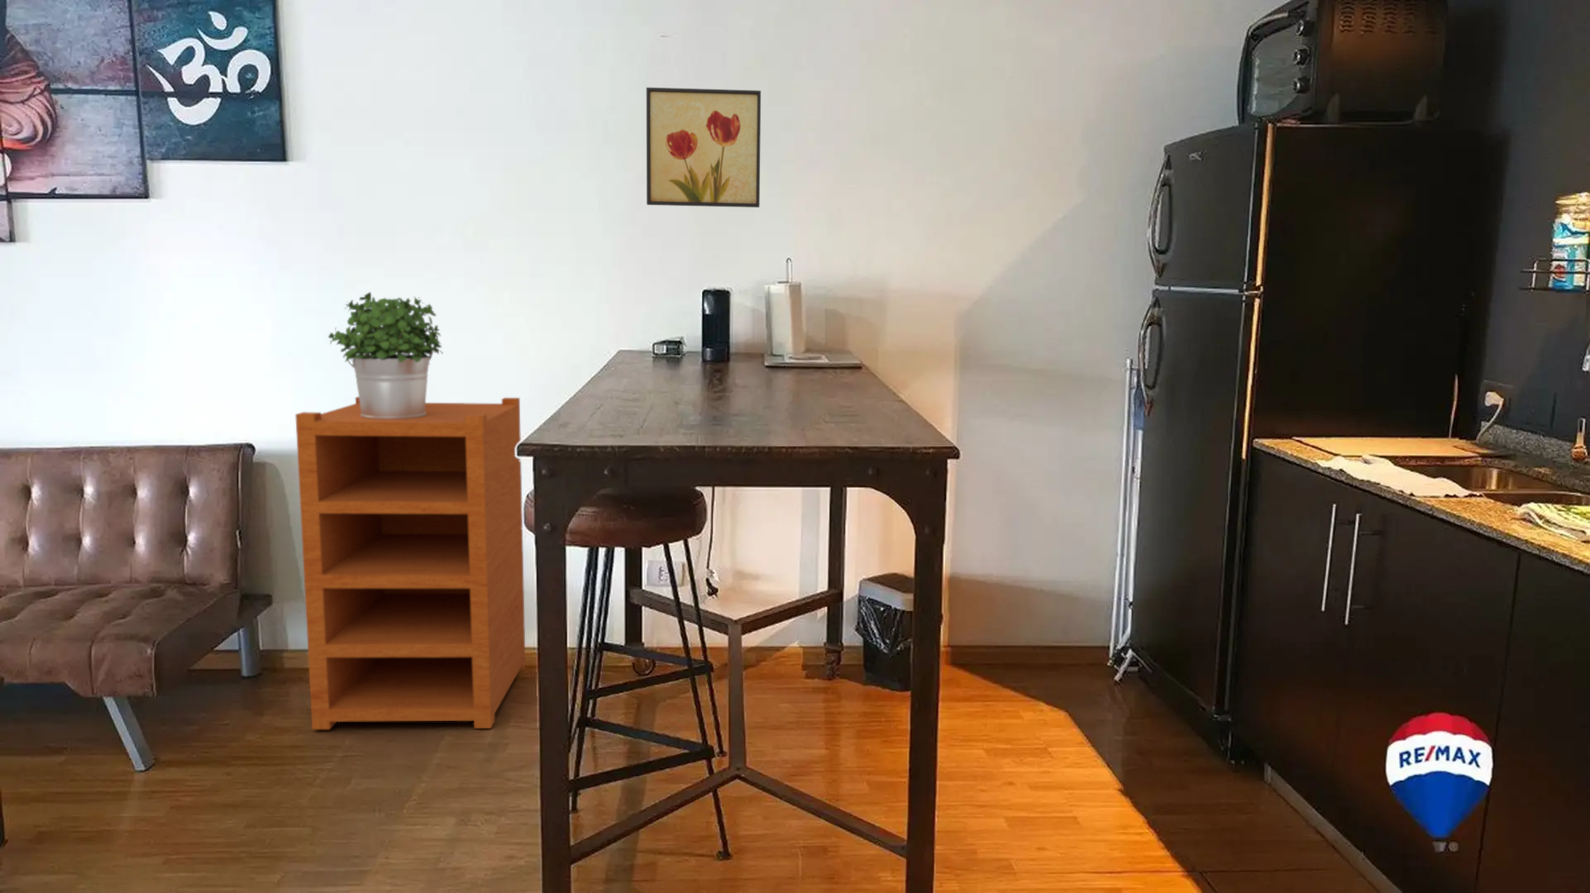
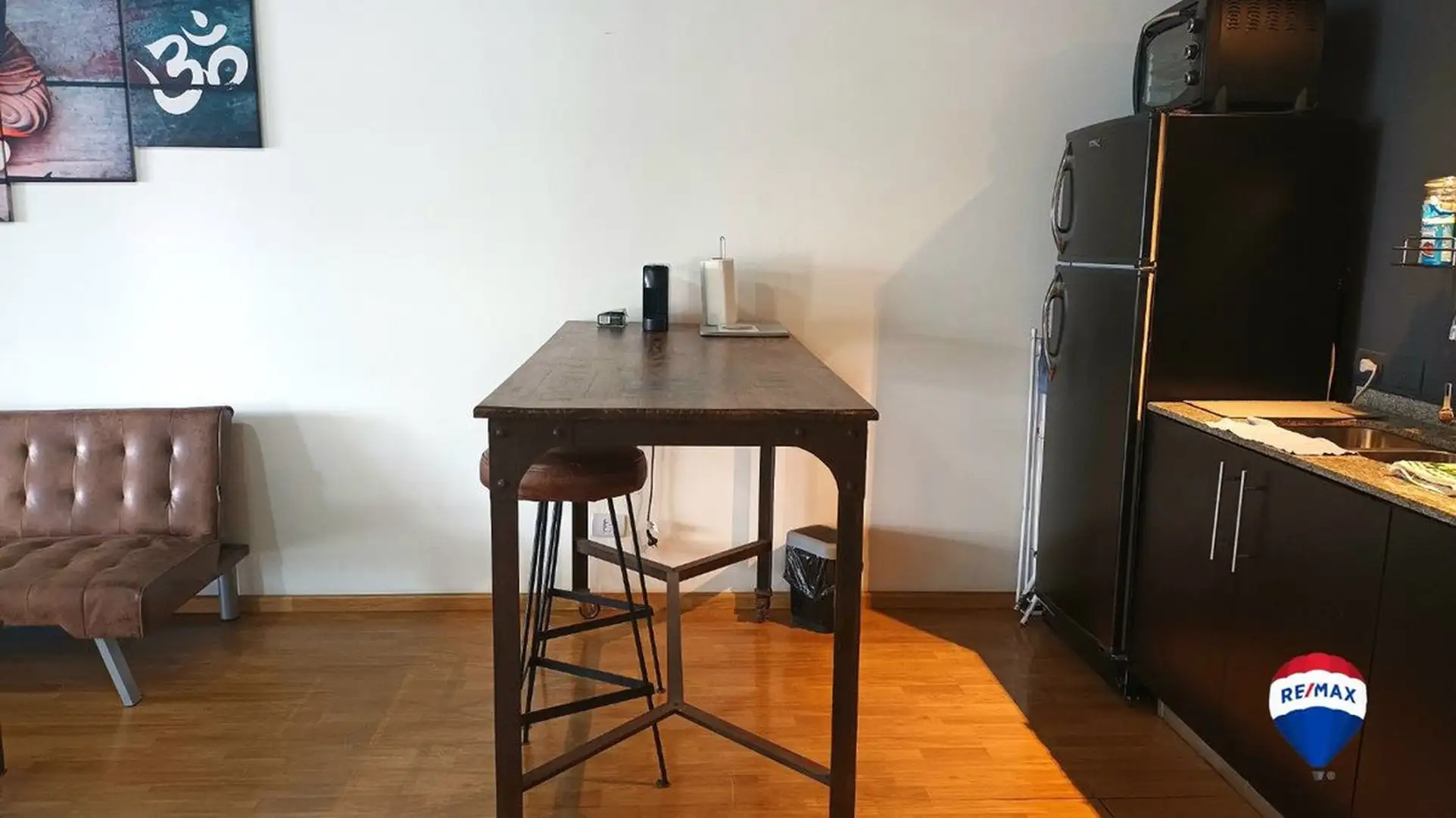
- potted plant (387, 353)
- wall art (703, 148)
- cupboard (422, 553)
